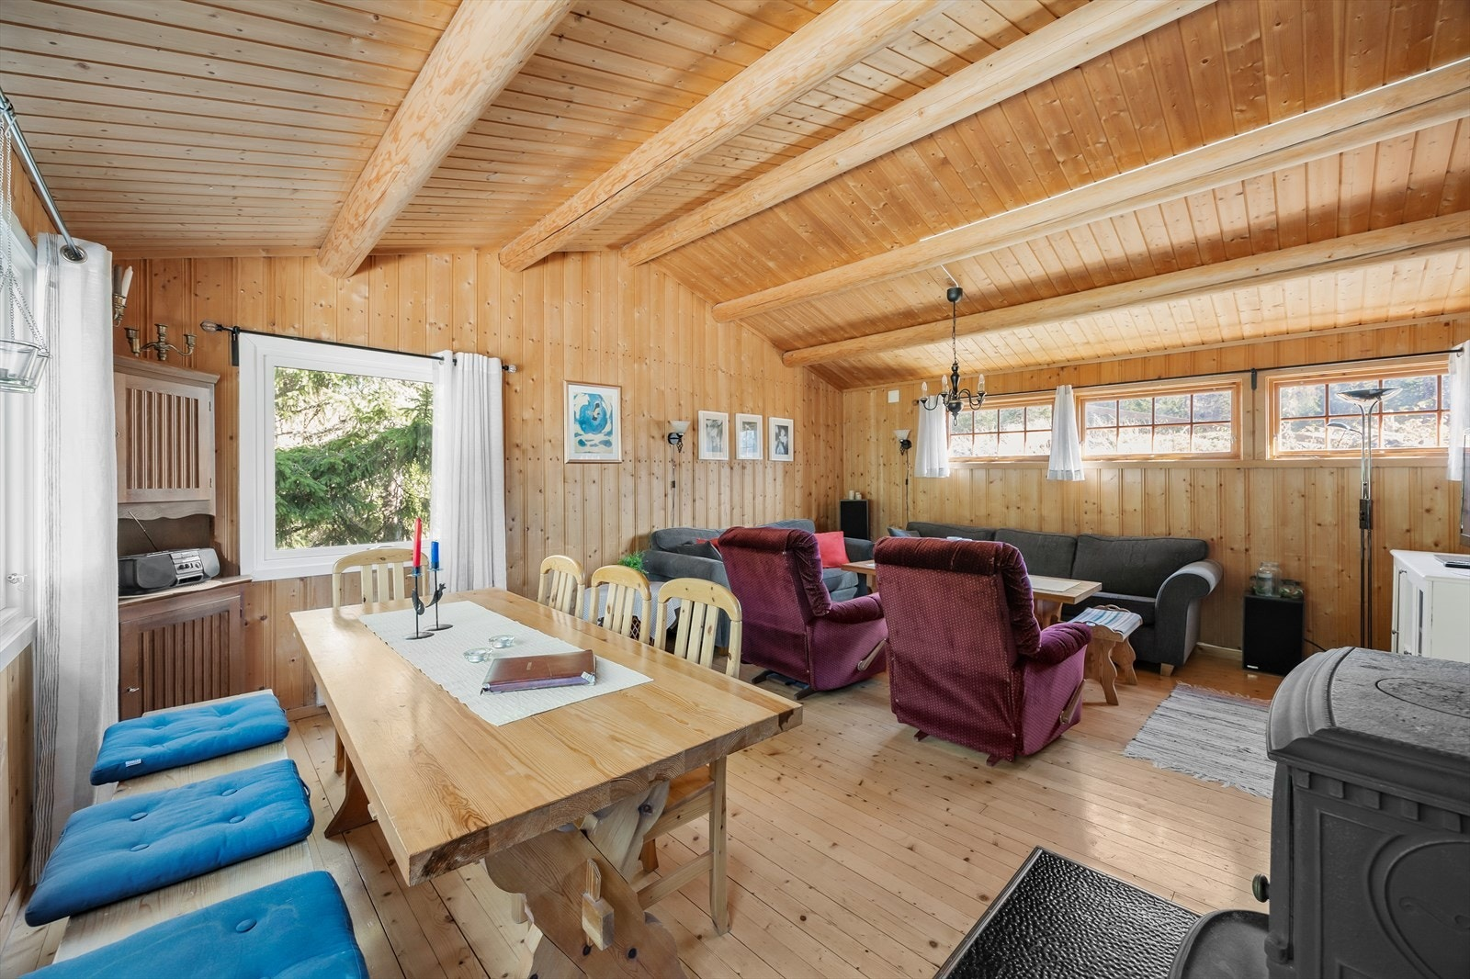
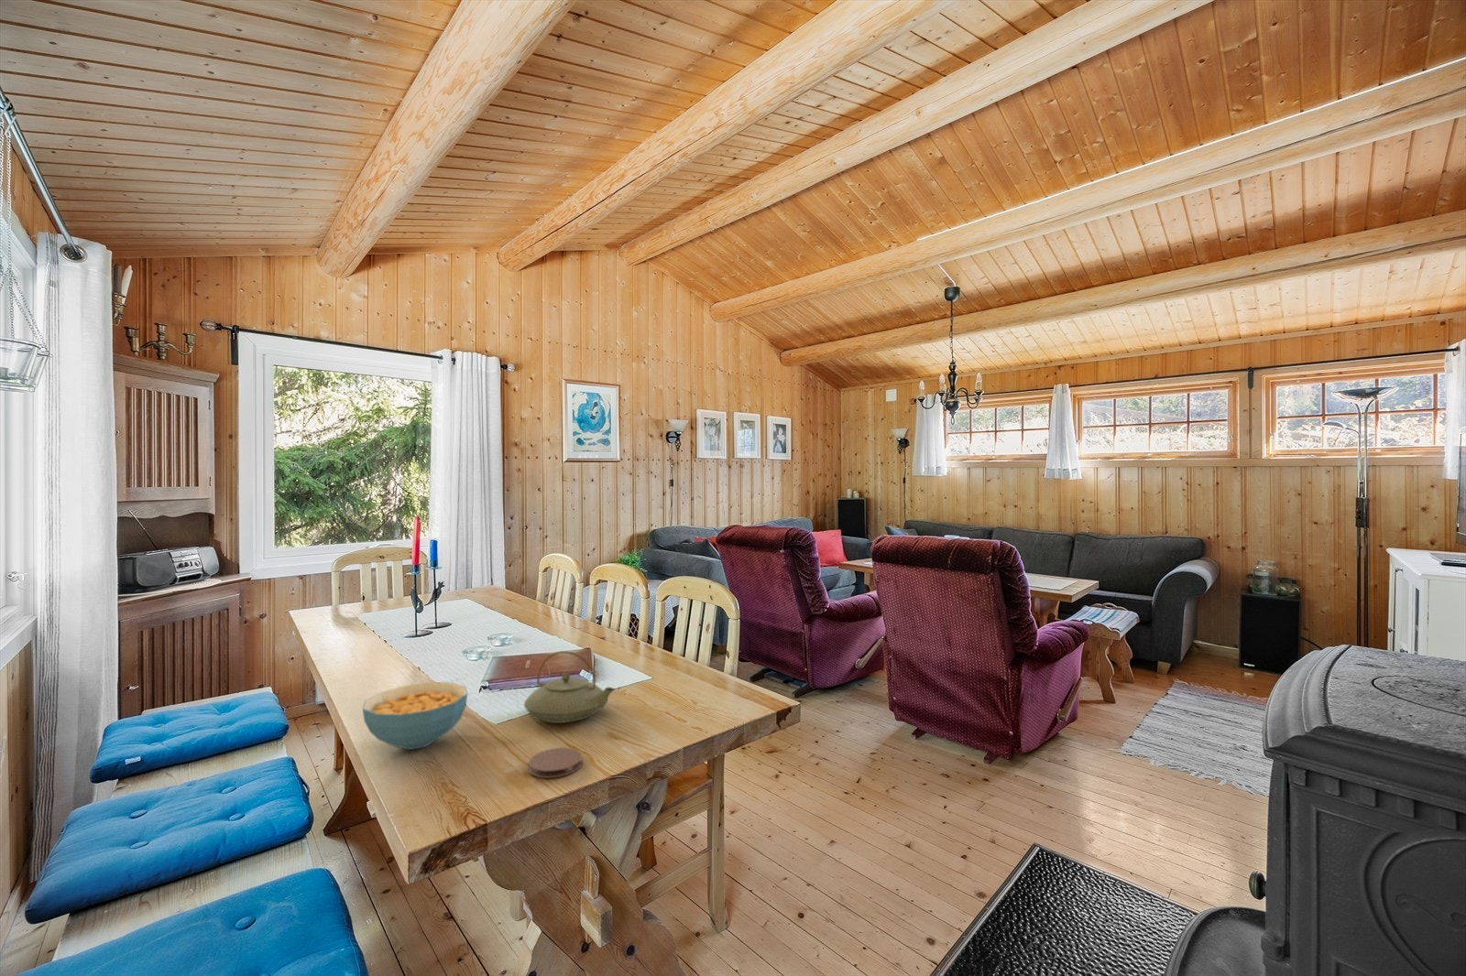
+ cereal bowl (416, 720)
+ coaster (555, 761)
+ teapot (571, 683)
